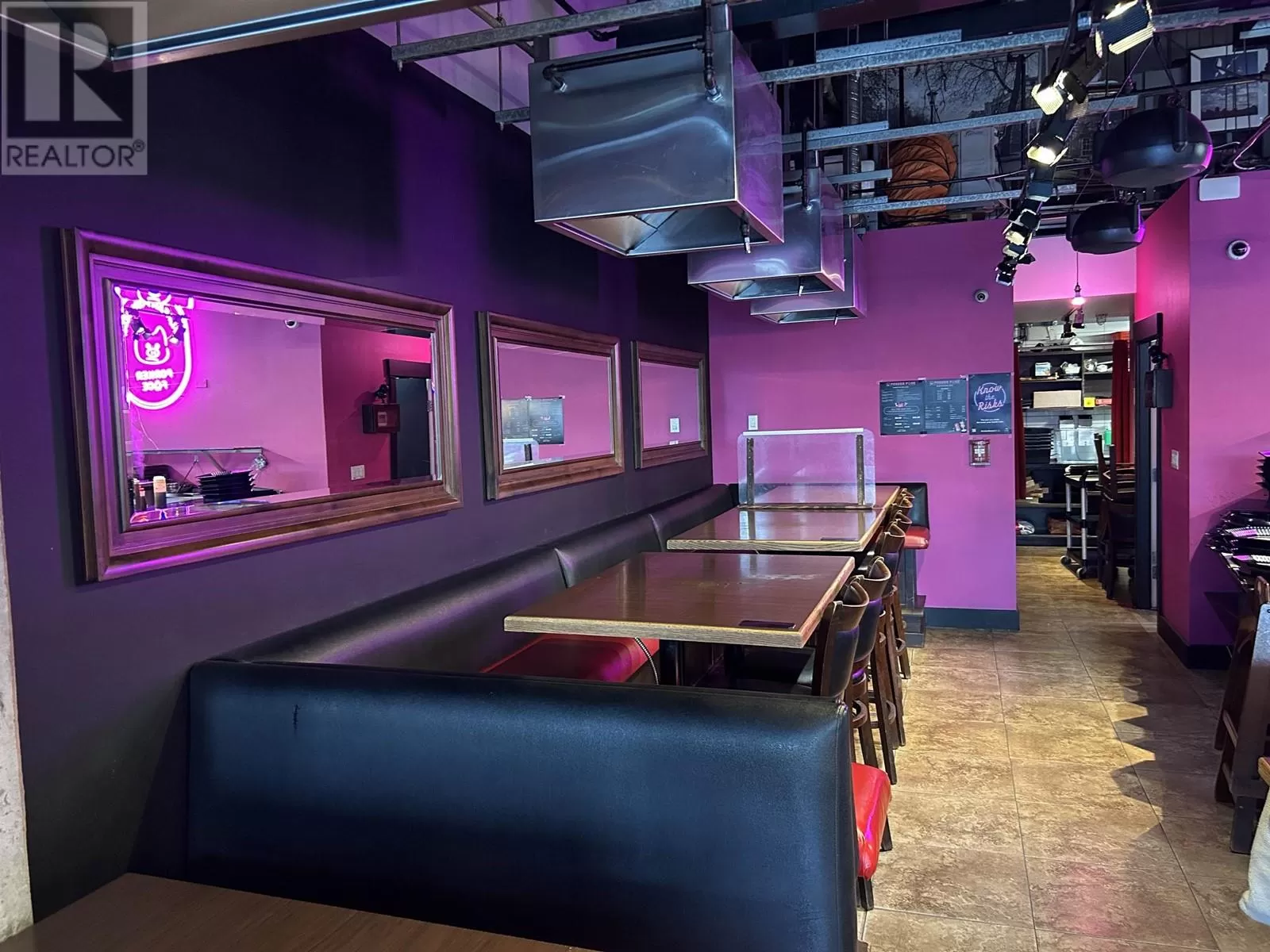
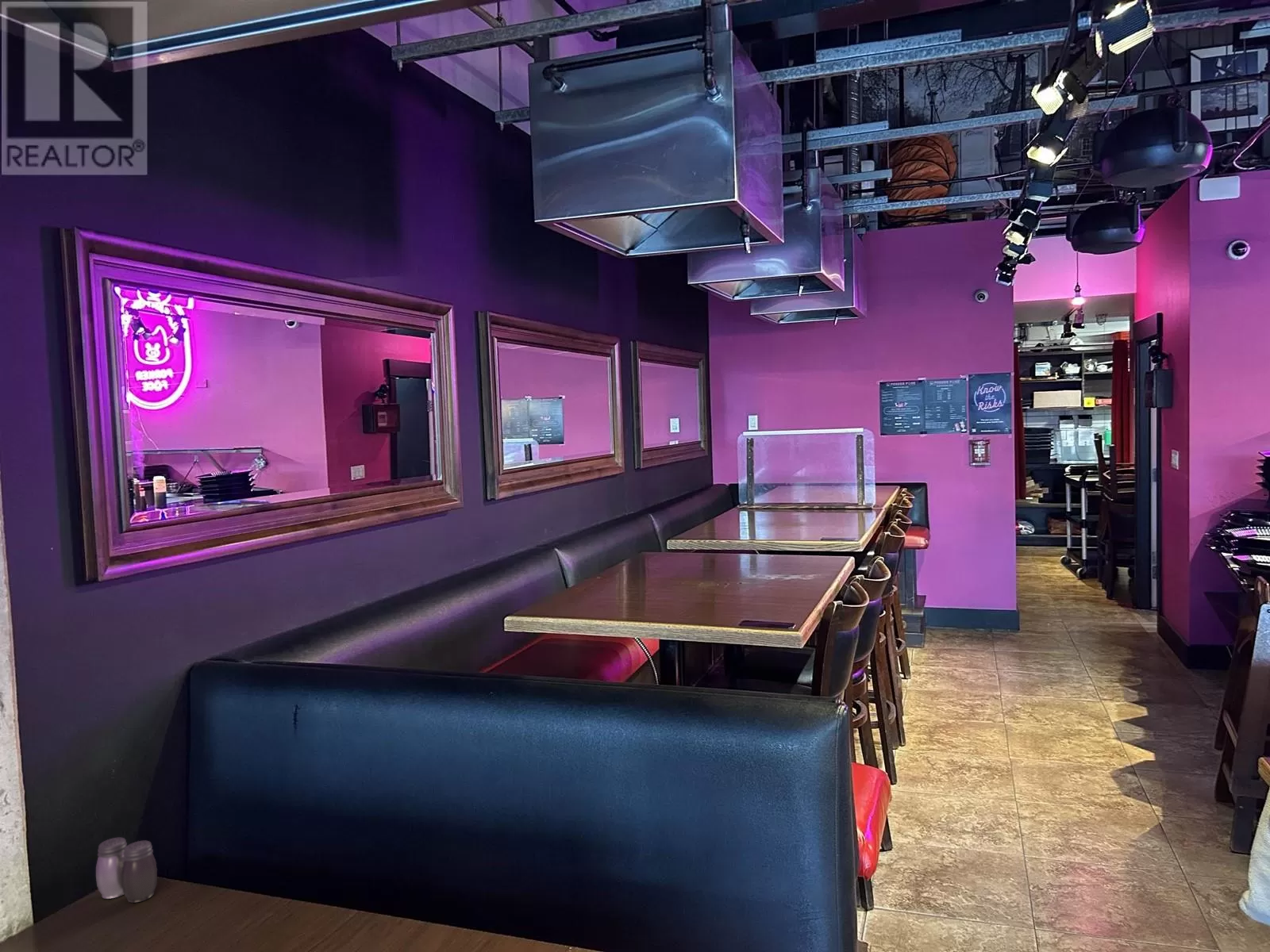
+ salt and pepper shaker (126, 869)
